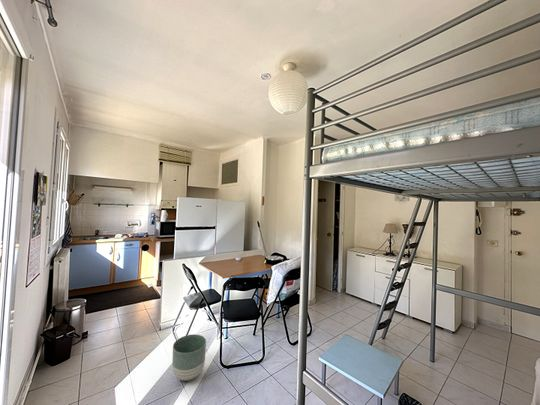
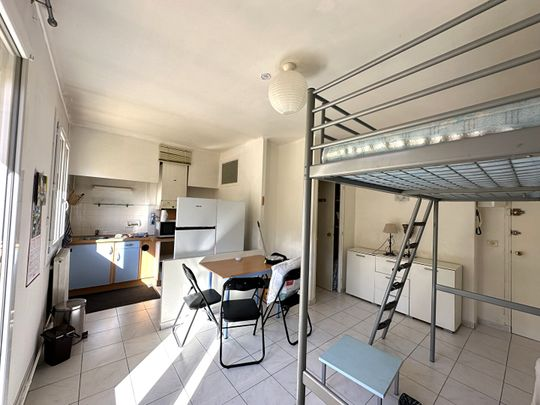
- planter (189, 359)
